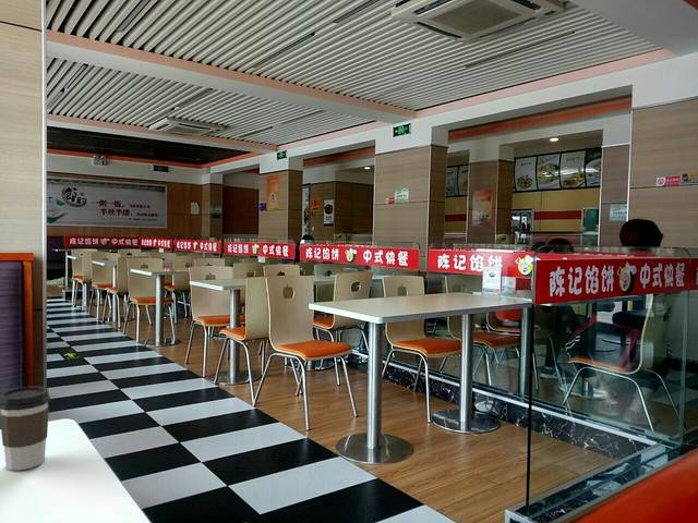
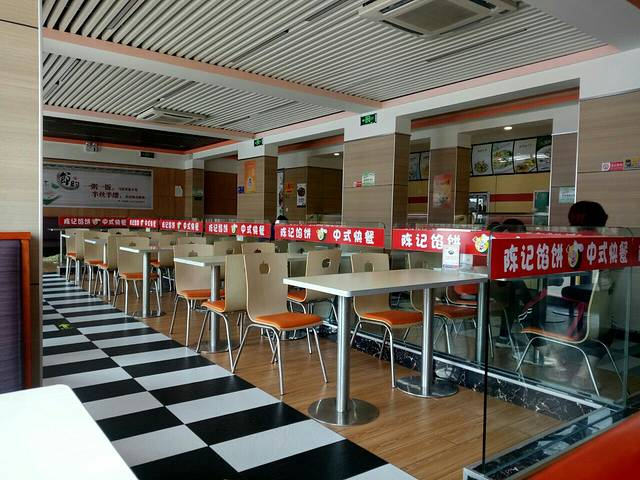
- coffee cup (24, 427)
